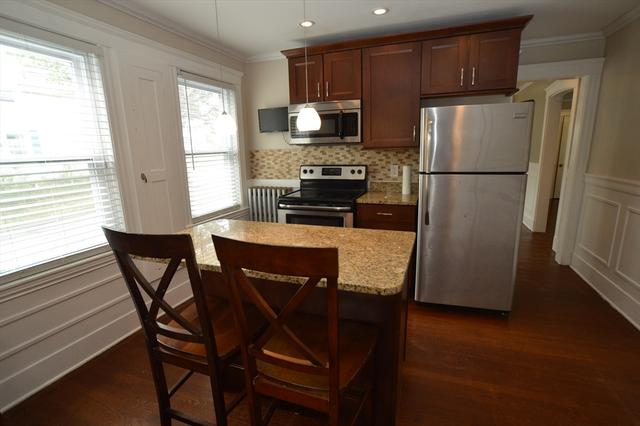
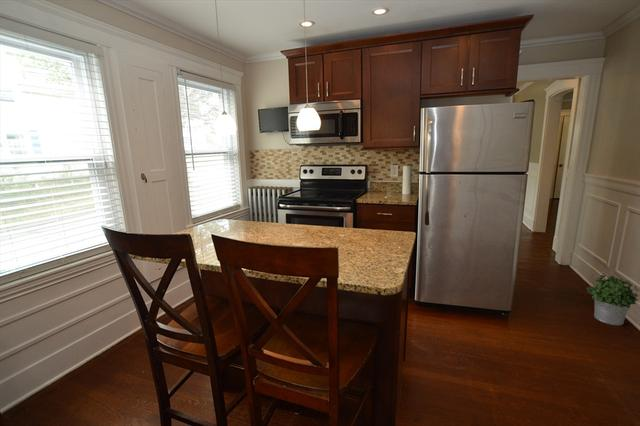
+ potted plant (609, 297)
